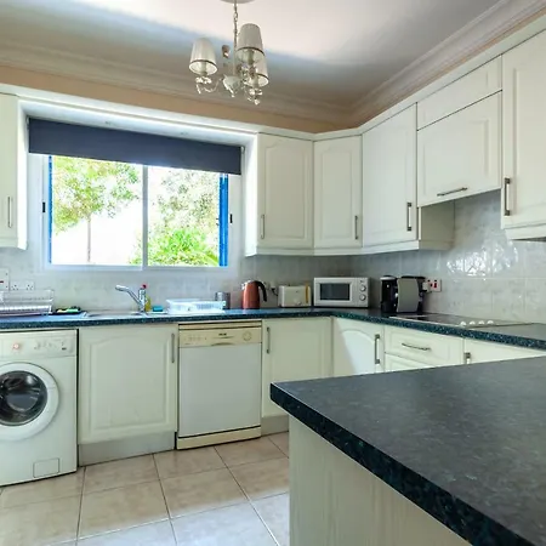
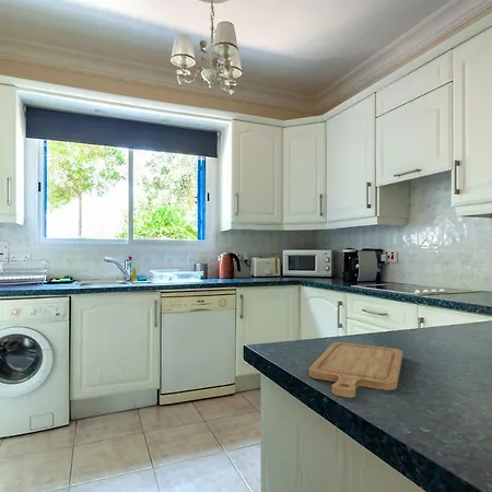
+ chopping board (356, 366)
